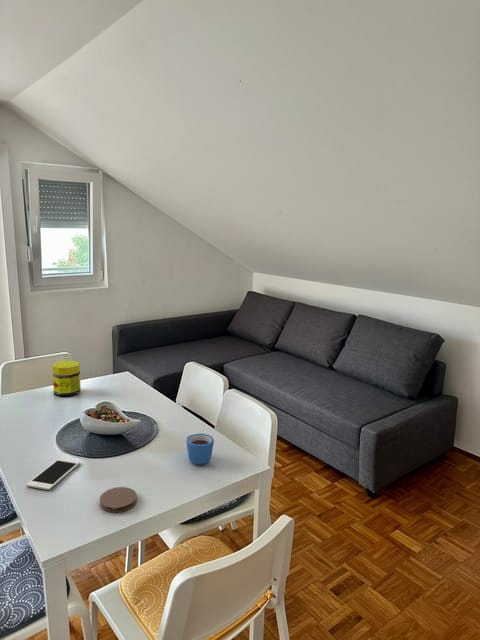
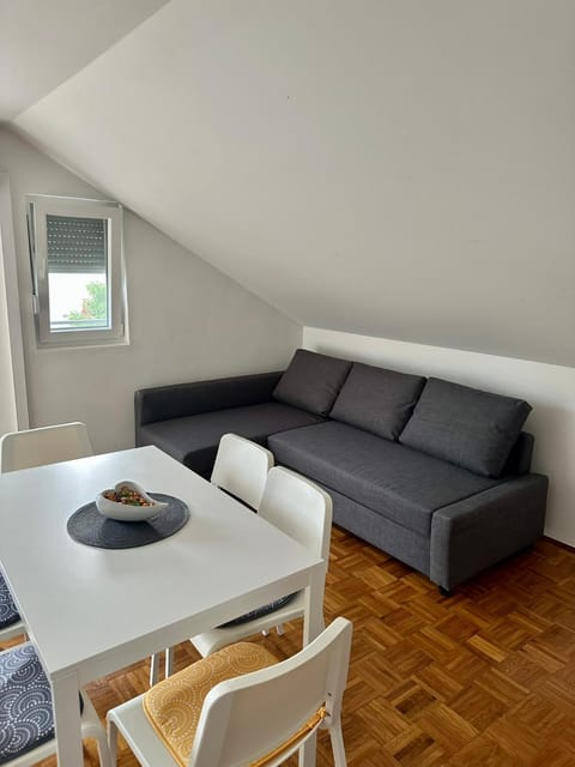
- jar (66, 378)
- cell phone (54, 473)
- coaster (118, 499)
- mug (197, 448)
